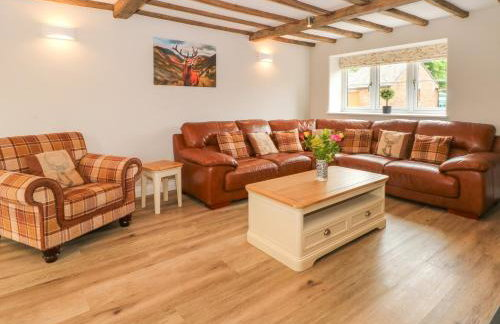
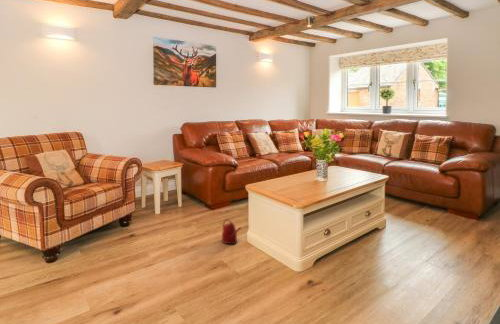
+ watering can (232, 231)
